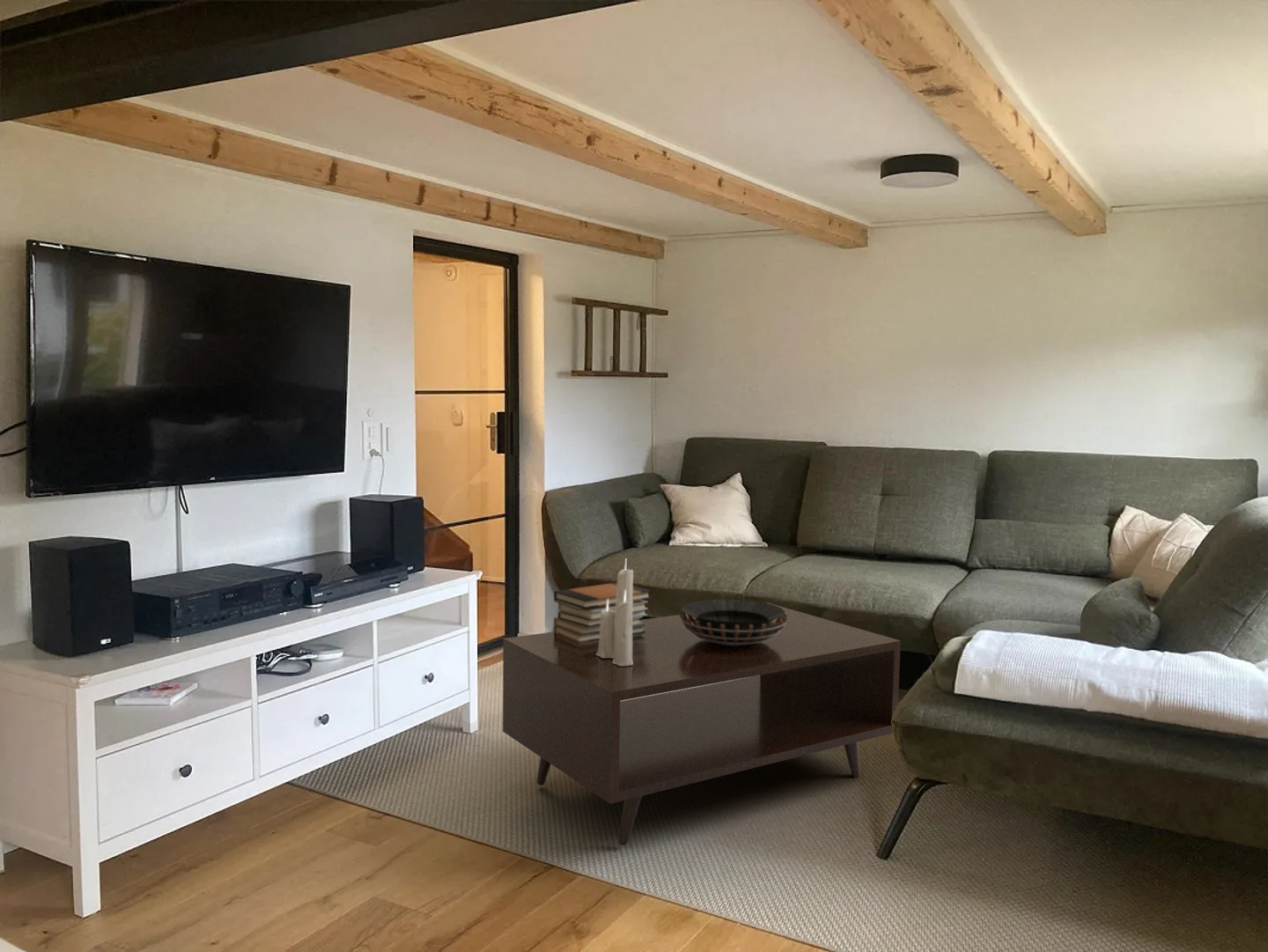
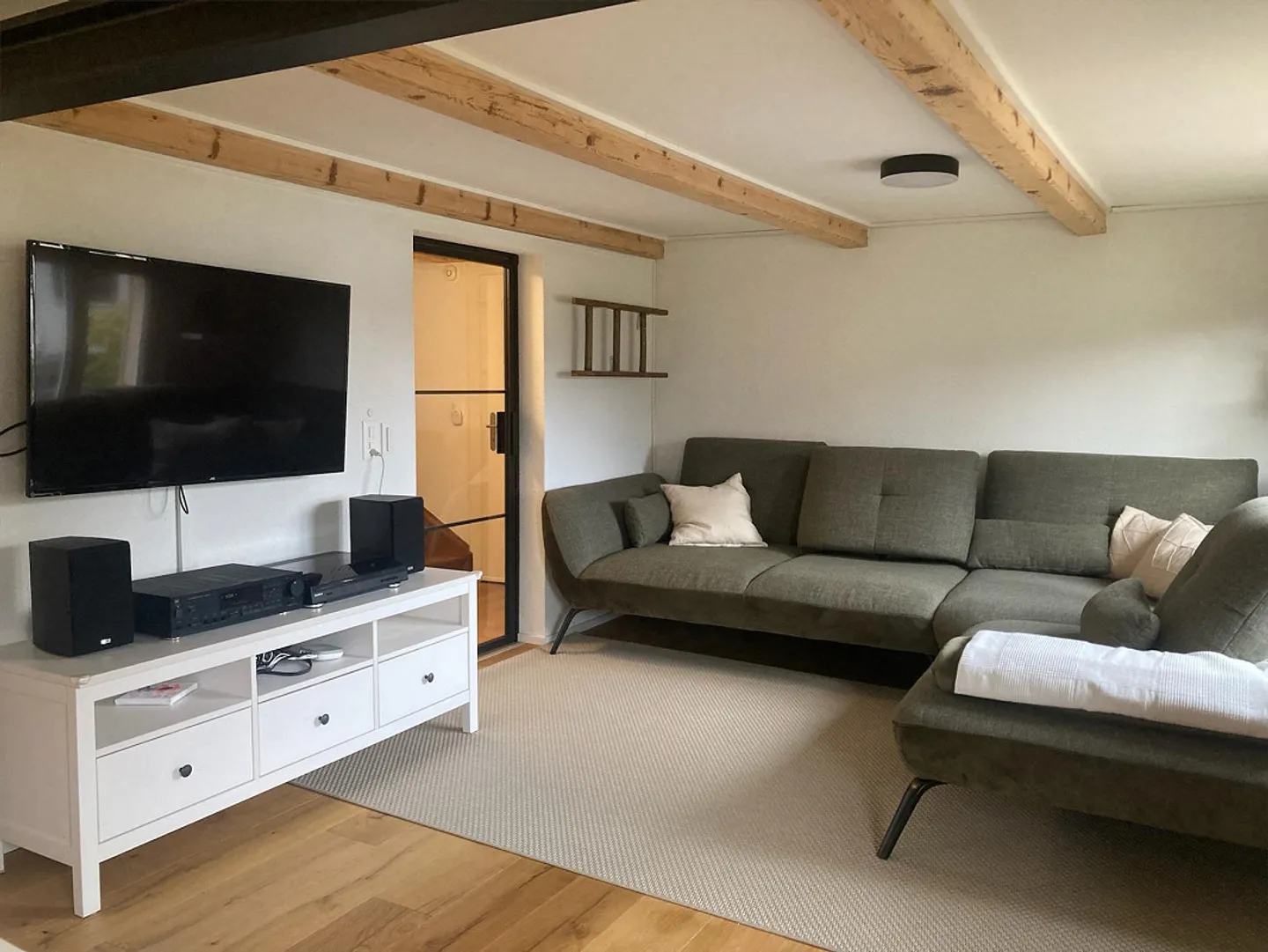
- candle (620, 605)
- decorative bowl (734, 624)
- coffee table (702, 711)
- book stack (601, 609)
